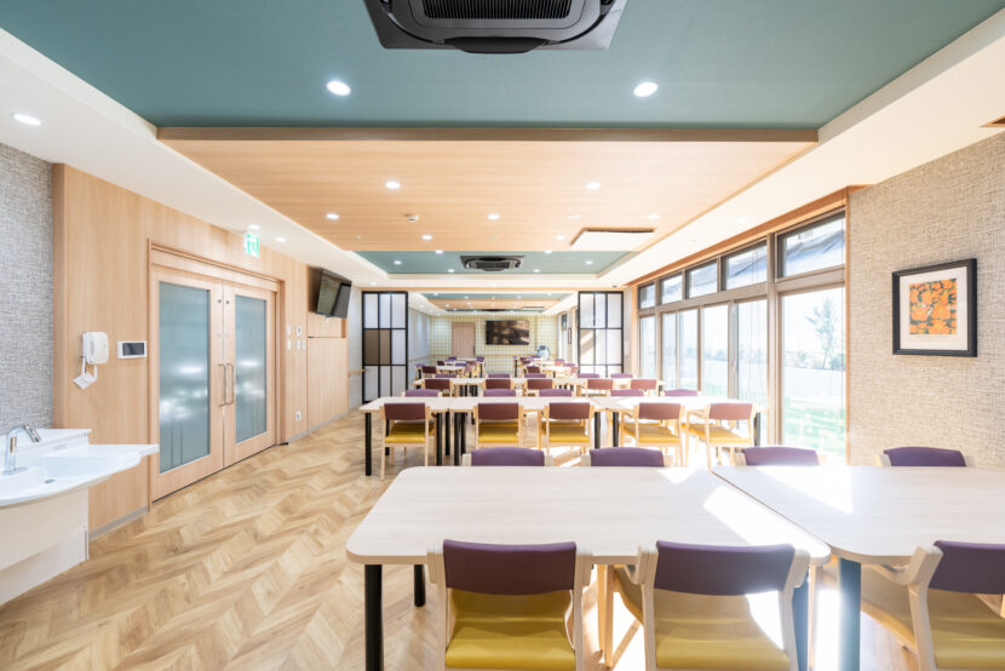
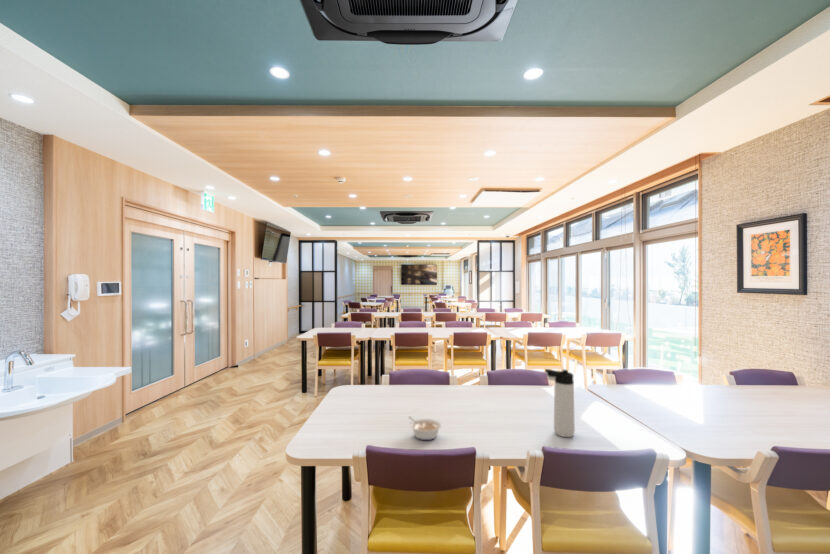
+ legume (424, 429)
+ thermos bottle (559, 401)
